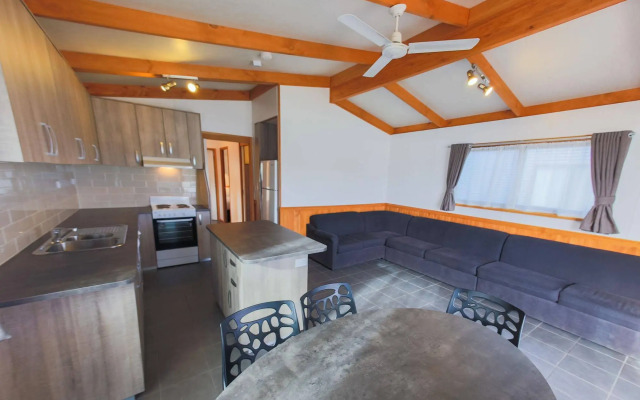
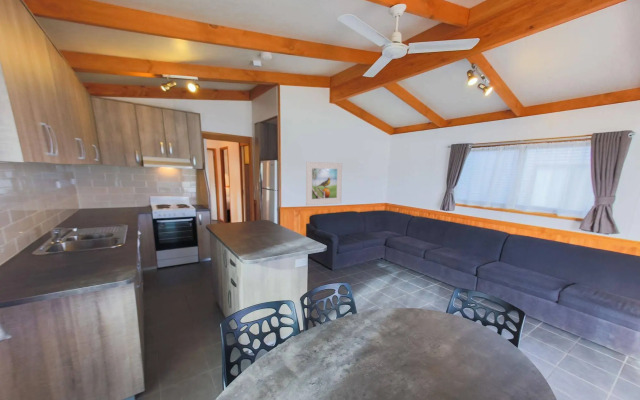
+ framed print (324, 183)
